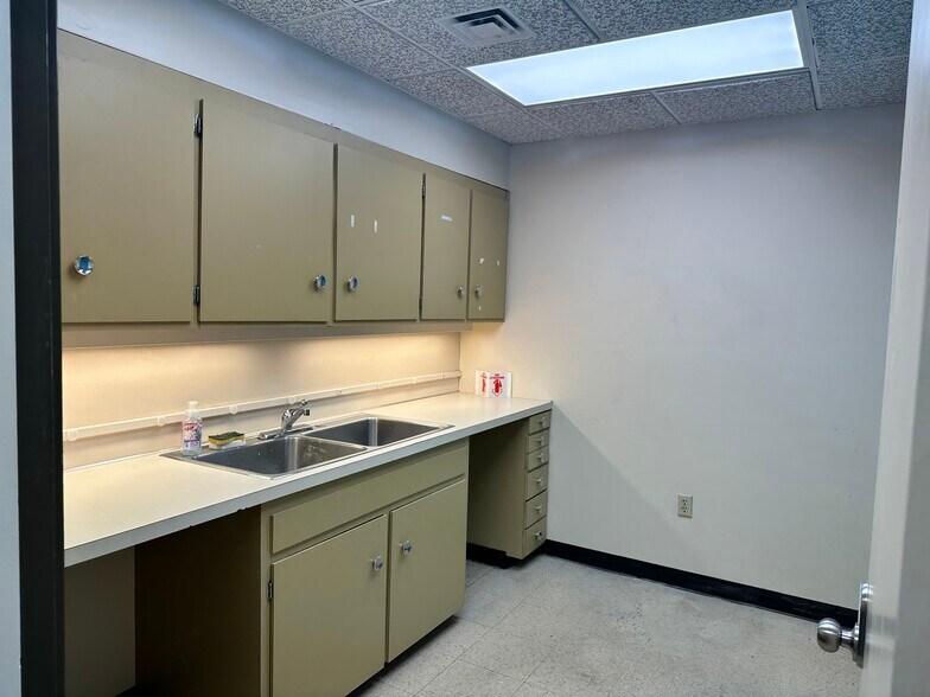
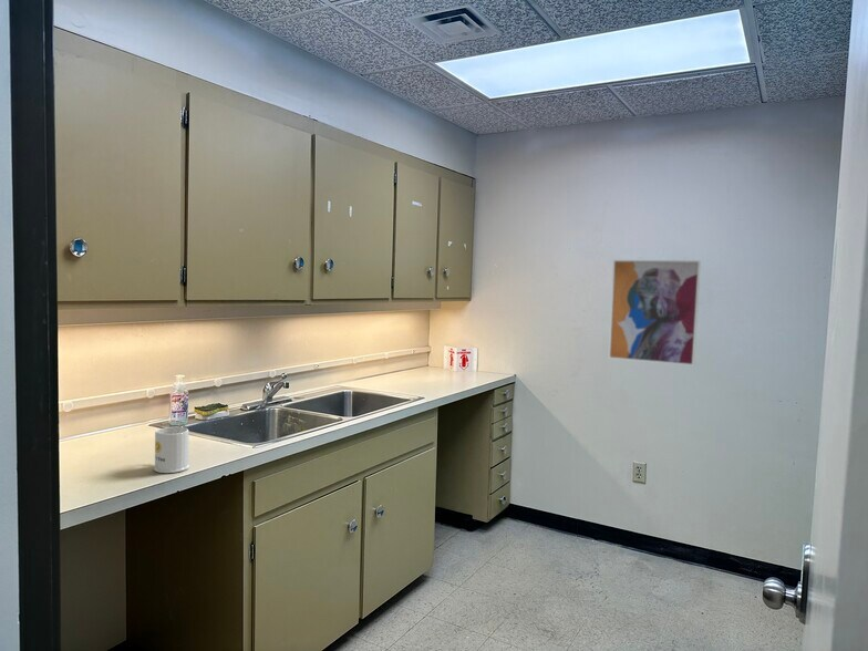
+ mug (168, 448)
+ wall art (652, 311)
